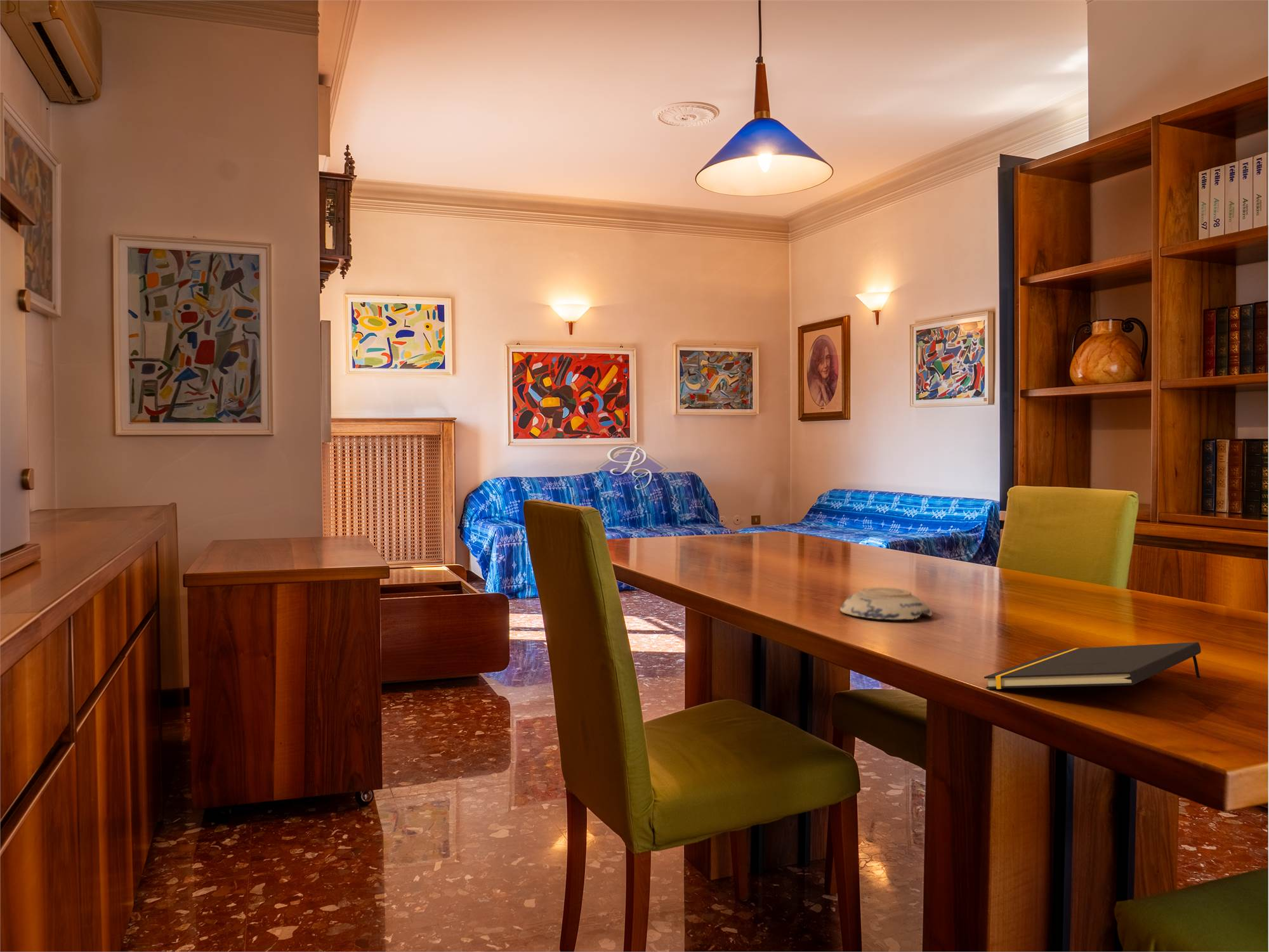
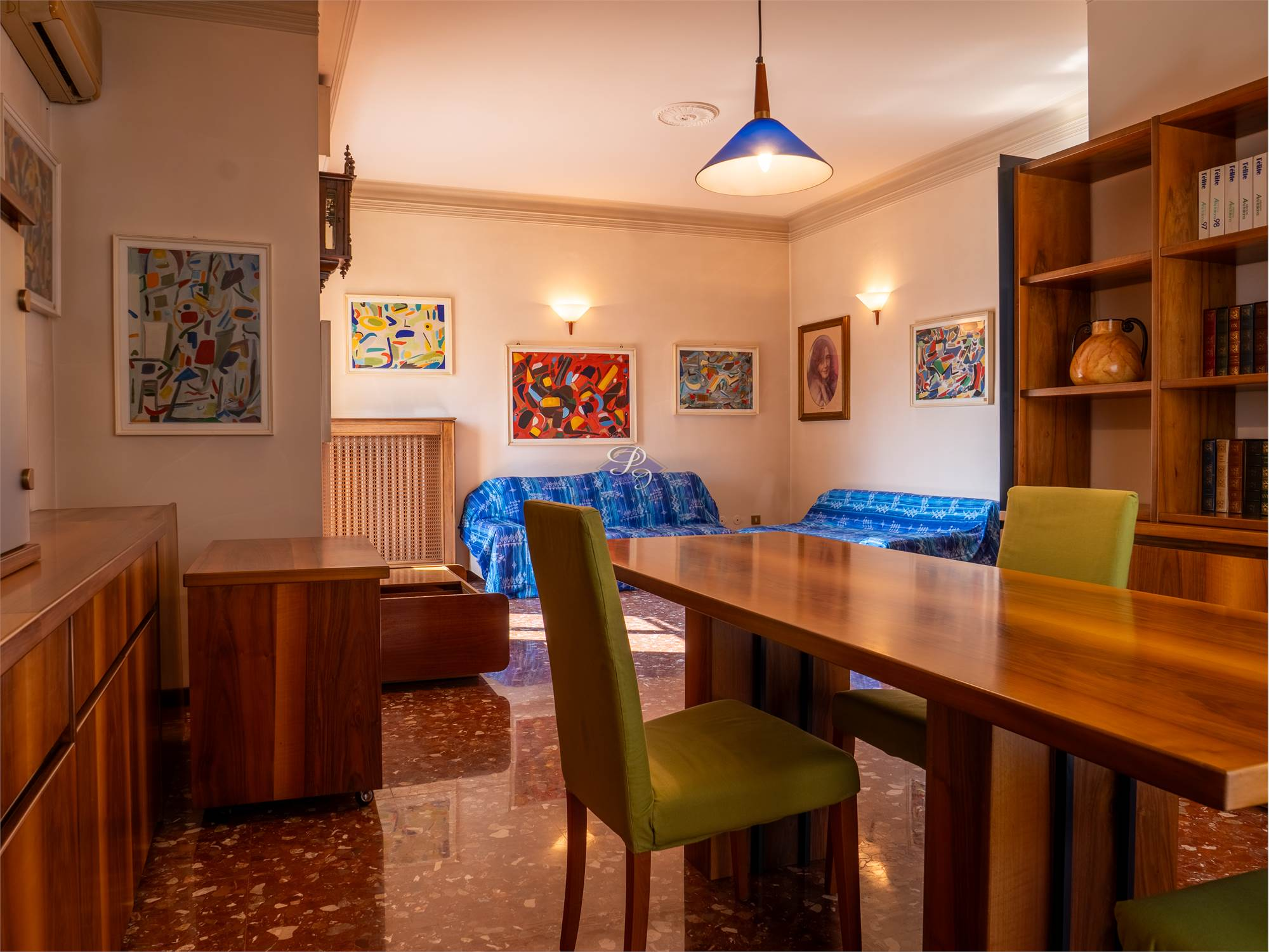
- notepad (1094, 665)
- decorative bowl (885, 601)
